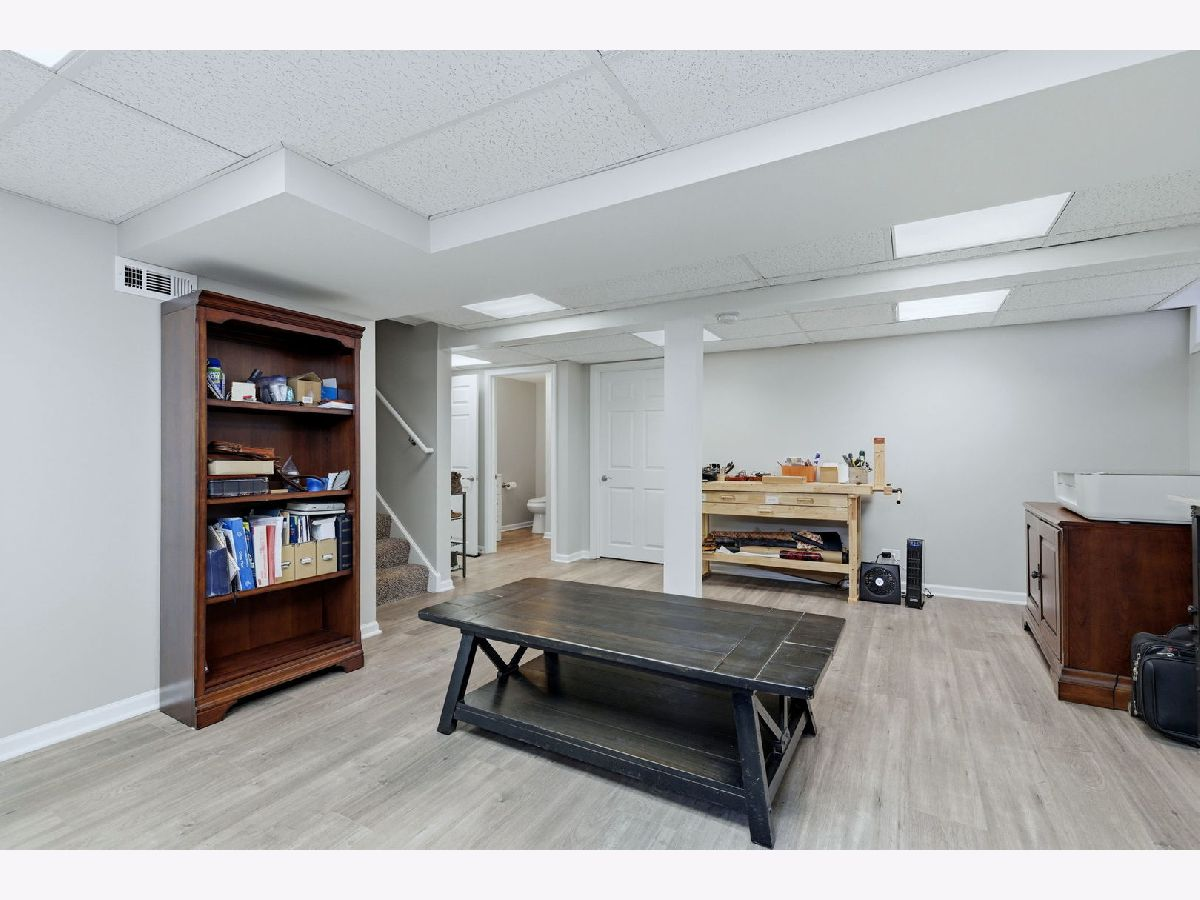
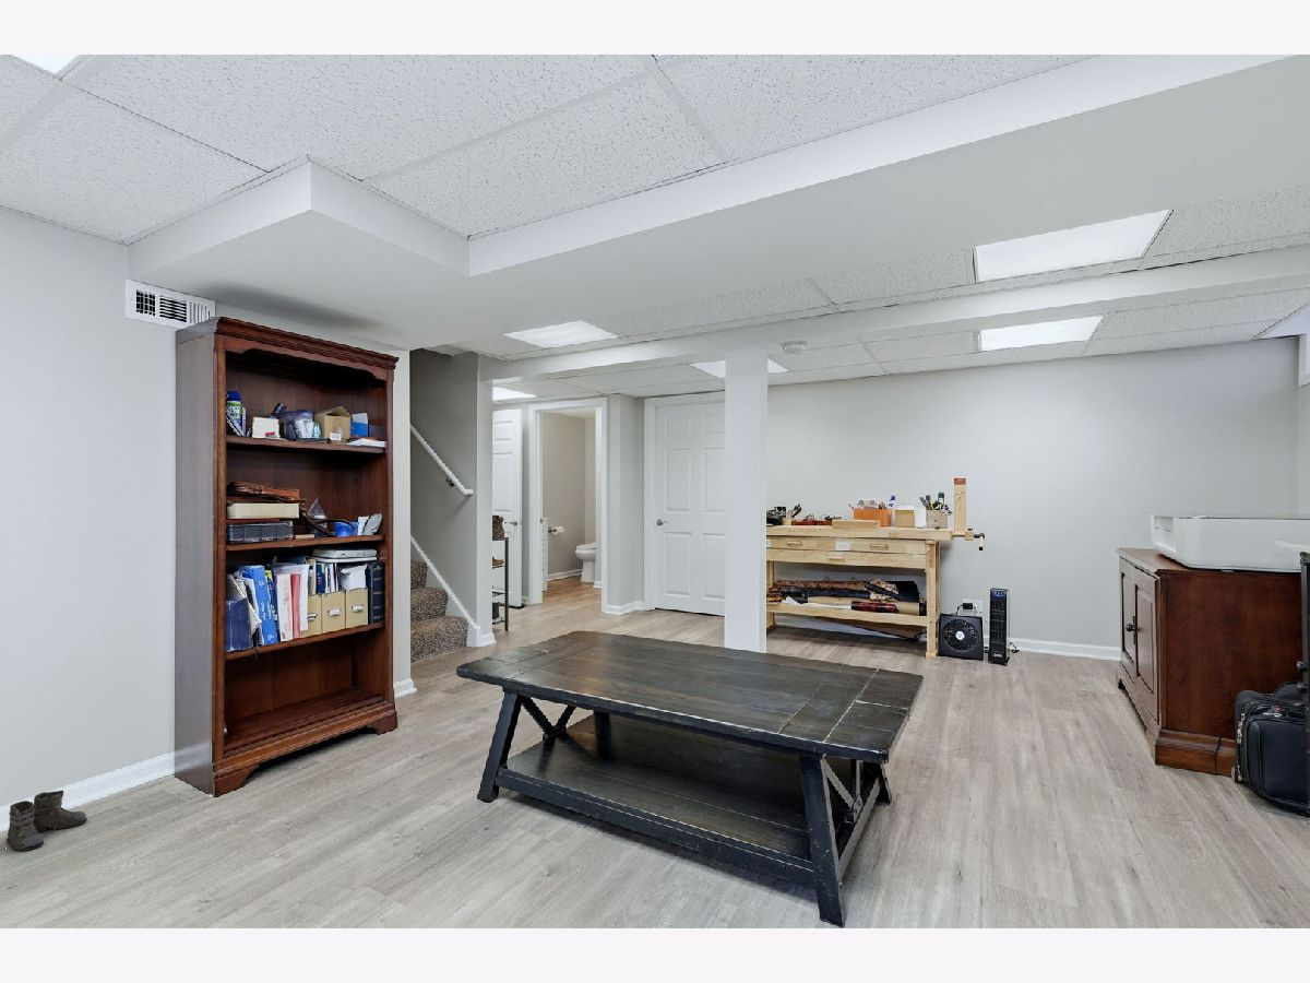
+ boots (40, 817)
